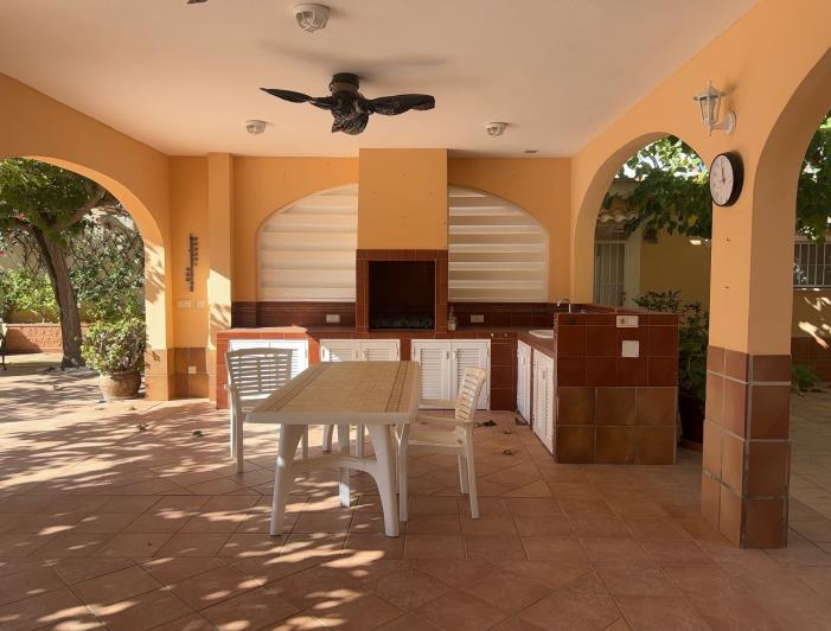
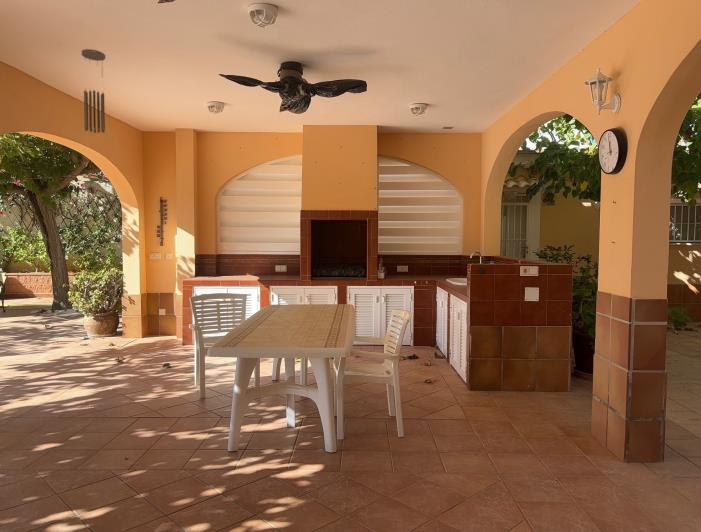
+ wind chime (94, 92)
